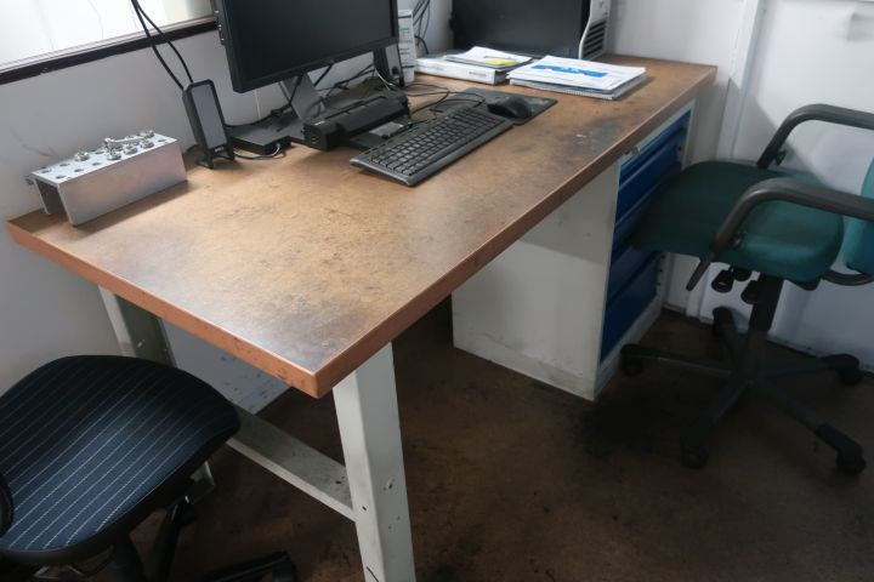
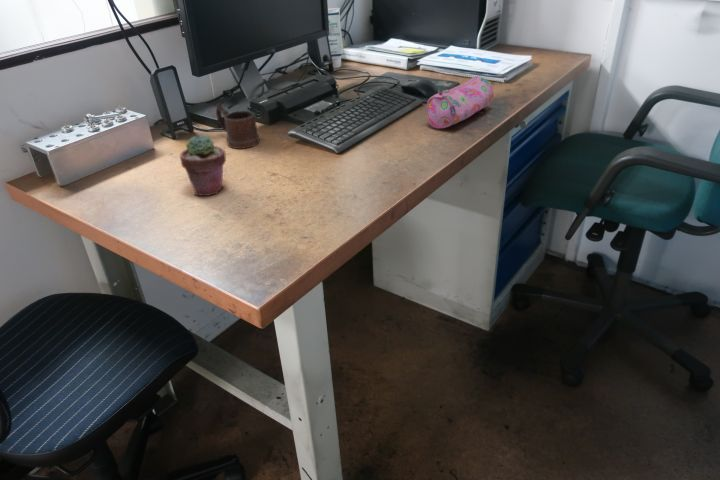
+ mug (235, 124)
+ pencil case (460, 101)
+ potted succulent (204, 163)
